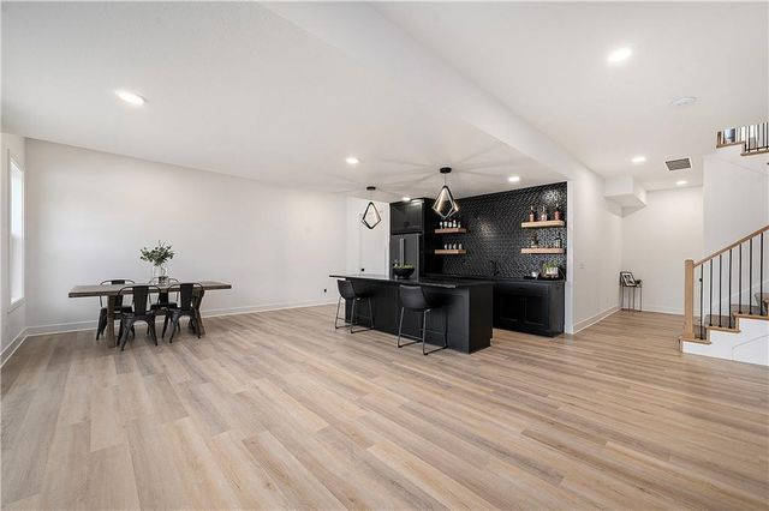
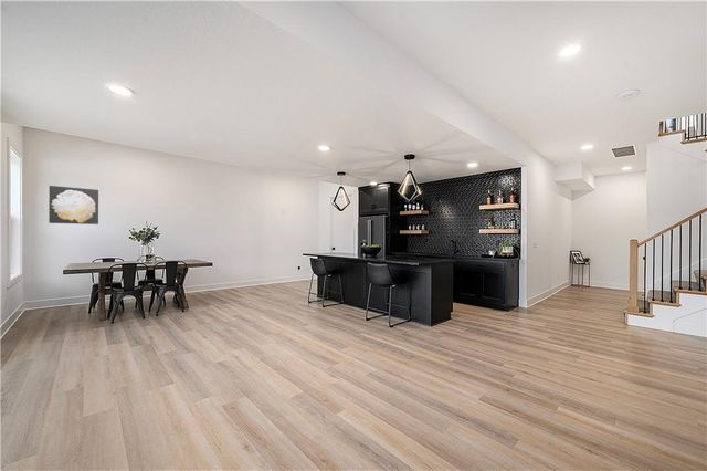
+ wall art (74, 206)
